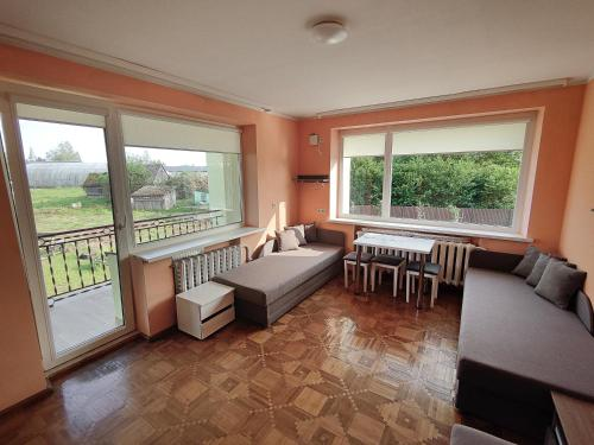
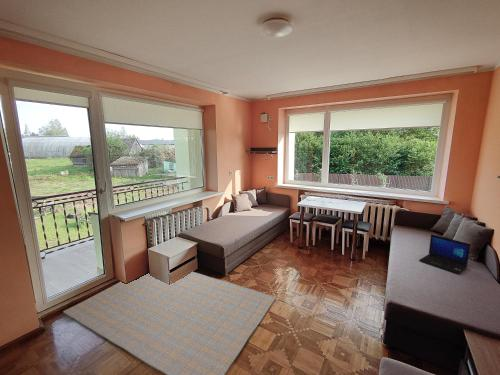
+ laptop (443, 252)
+ rug (174, 304)
